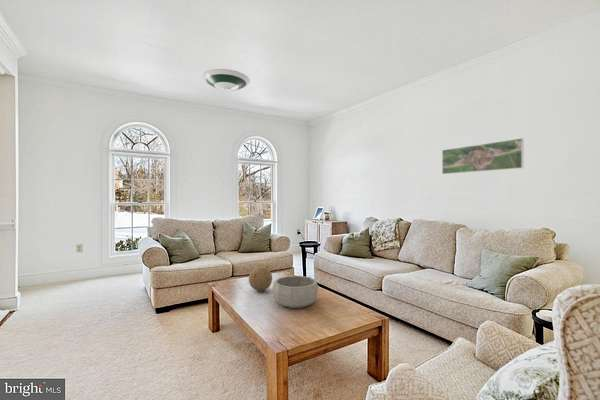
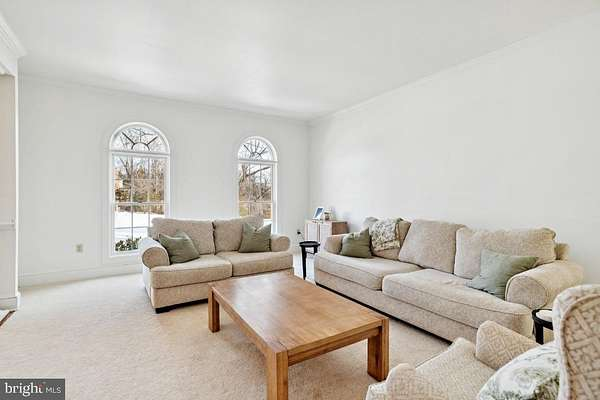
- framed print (478, 158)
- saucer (226, 84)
- decorative ball (260, 278)
- decorative bowl (295, 291)
